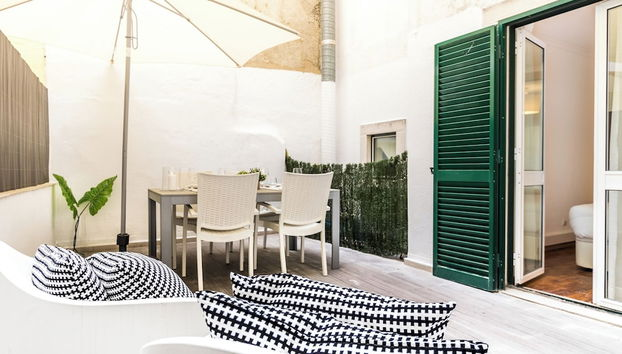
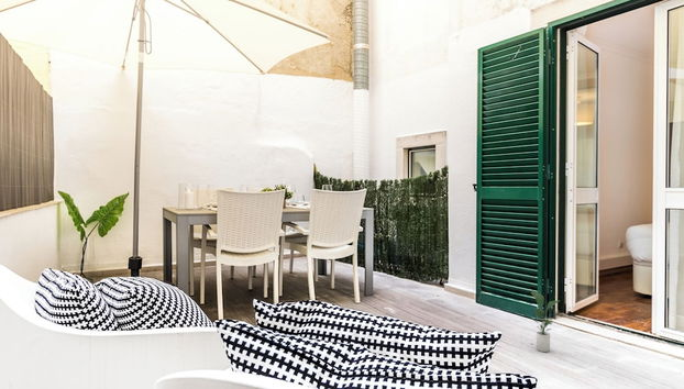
+ potted plant (542, 321)
